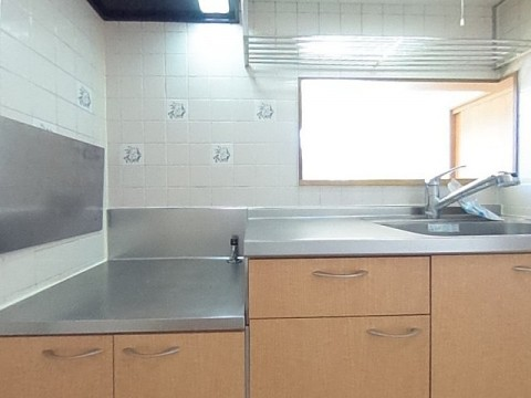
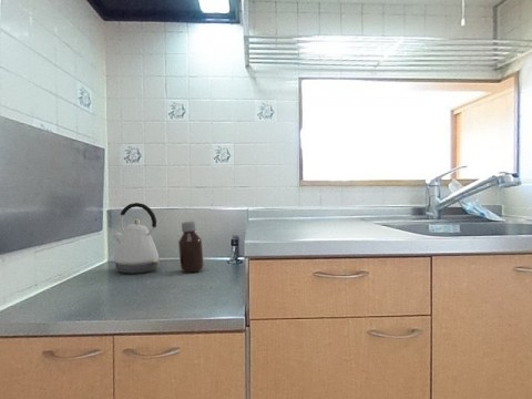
+ kettle (135, 236)
+ bottle (191, 246)
